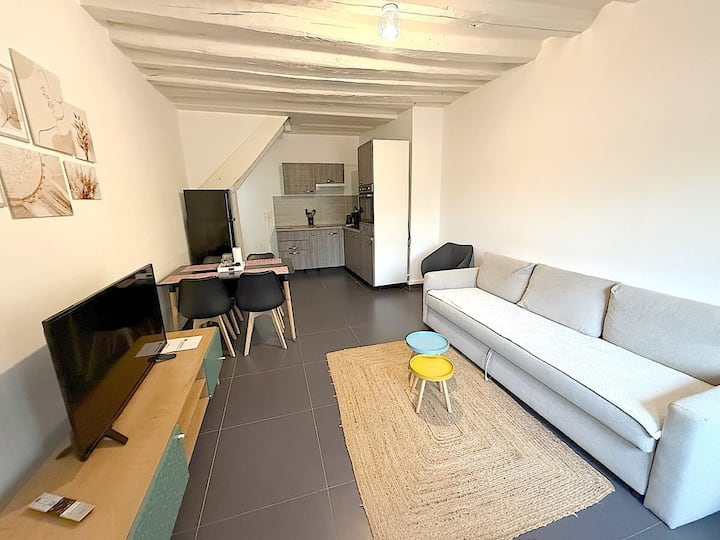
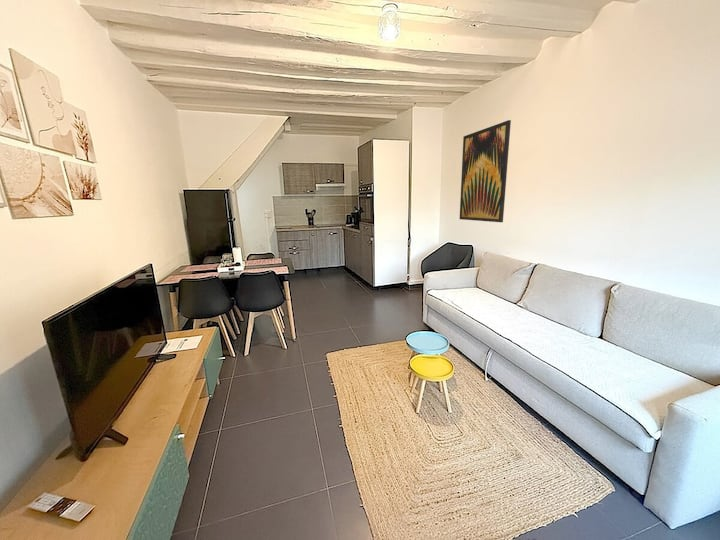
+ wall art (481, 176)
